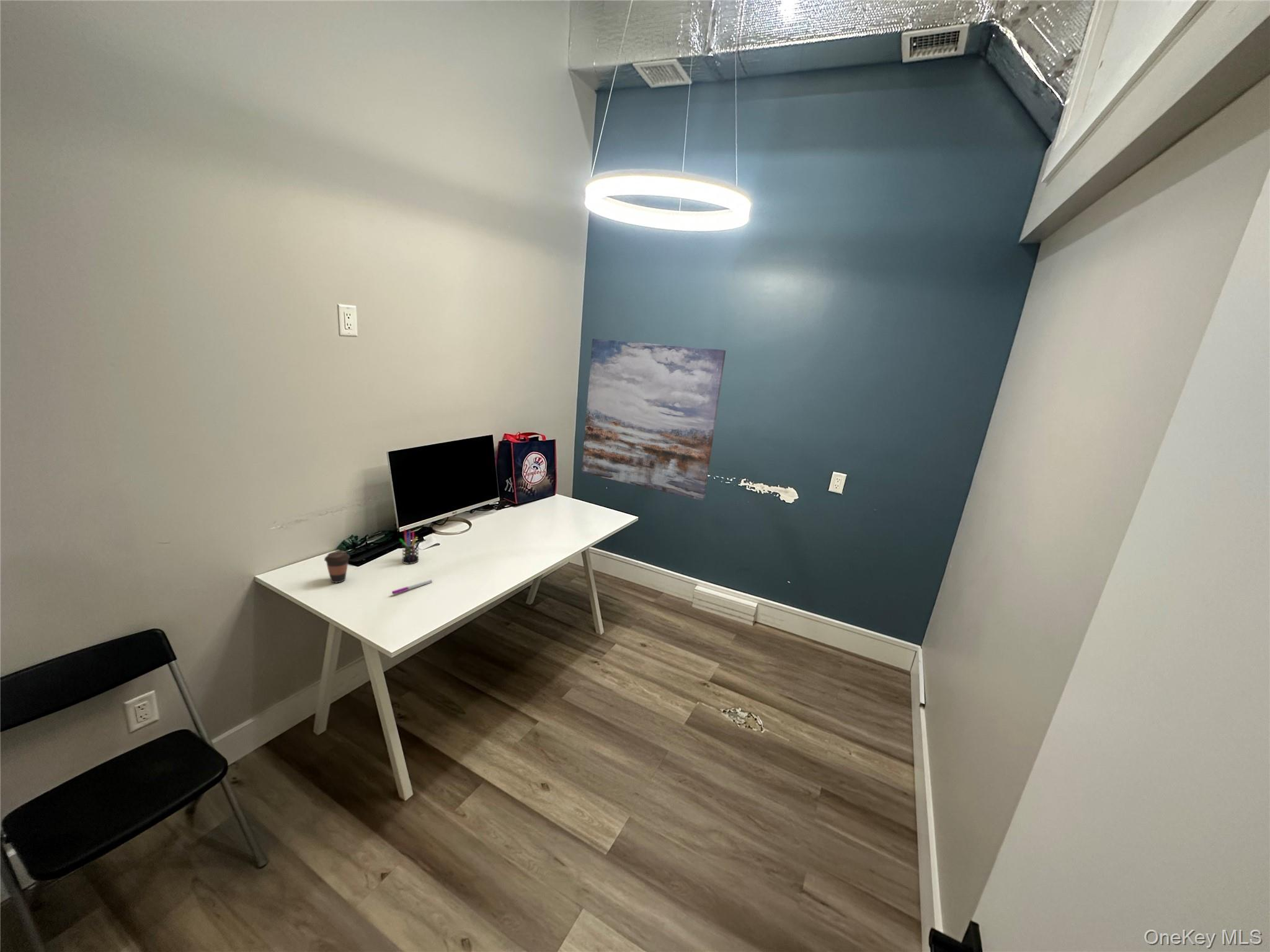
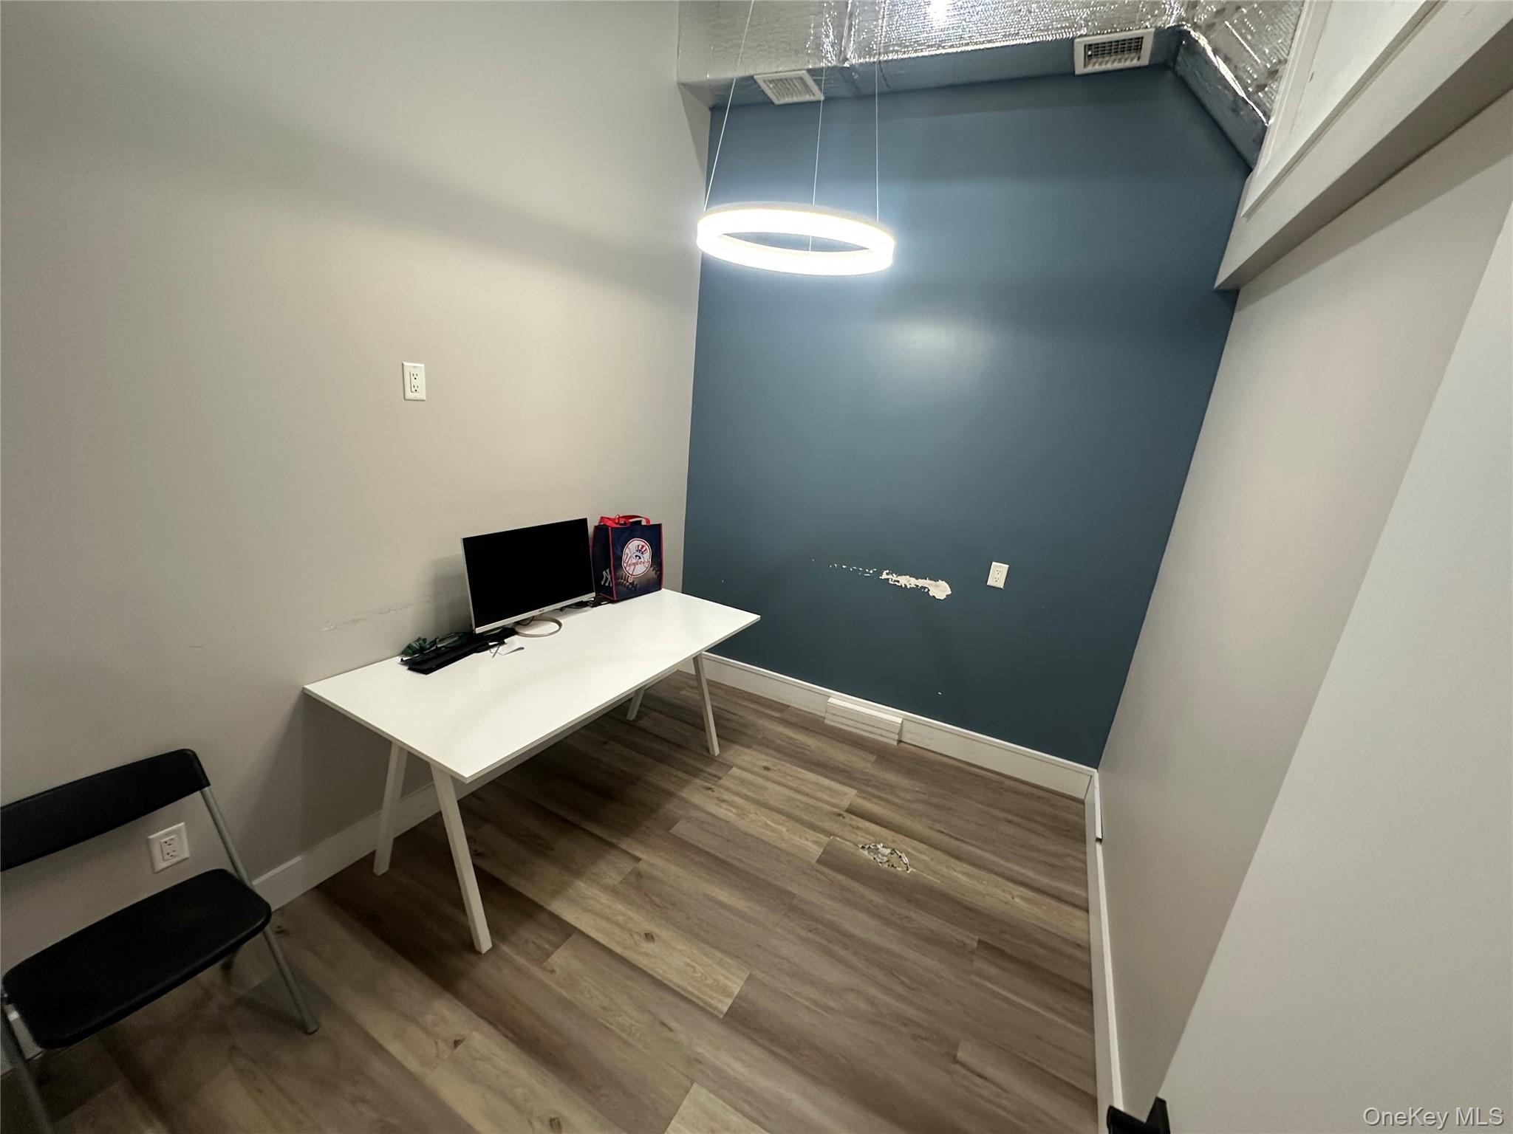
- pen (412, 586)
- pen holder (408, 546)
- wall art (647, 417)
- coffee cup (337, 567)
